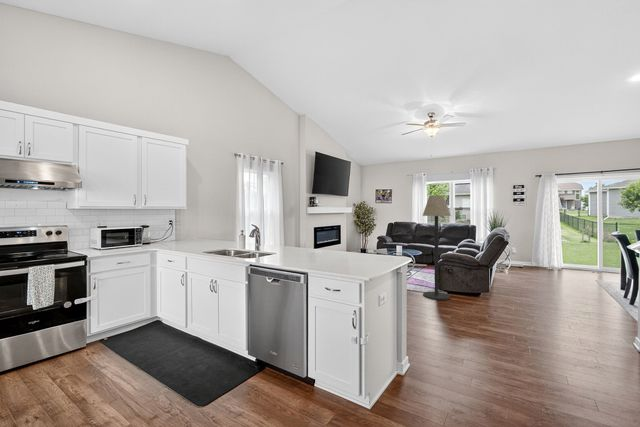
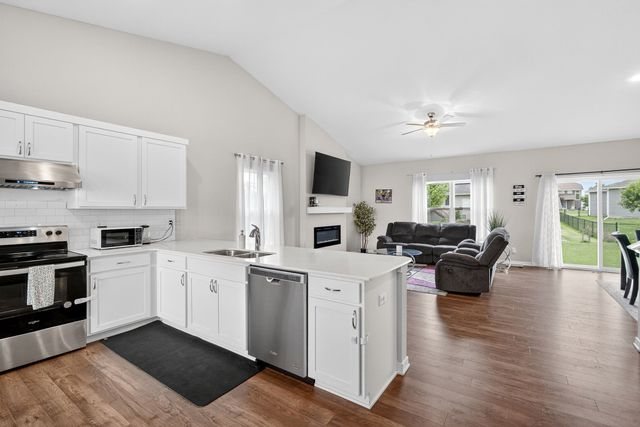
- floor lamp (436, 246)
